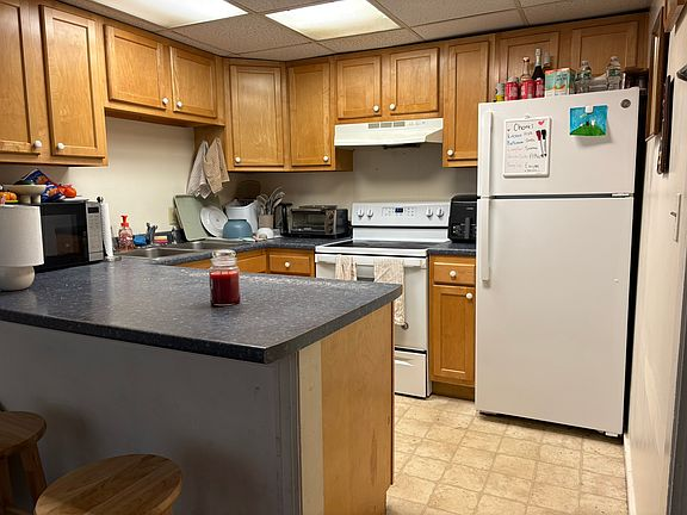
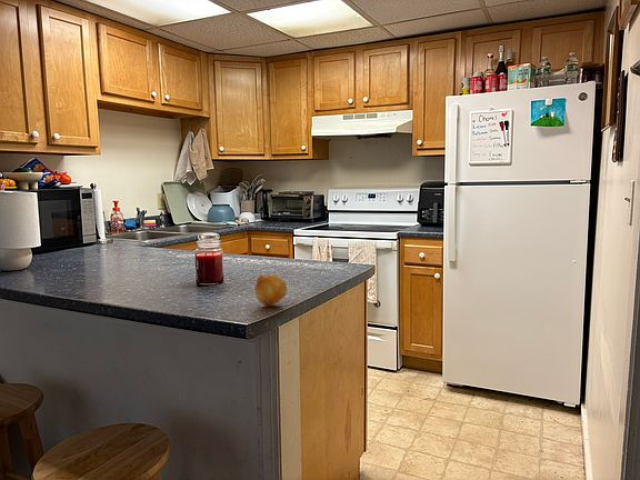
+ fruit (271, 290)
